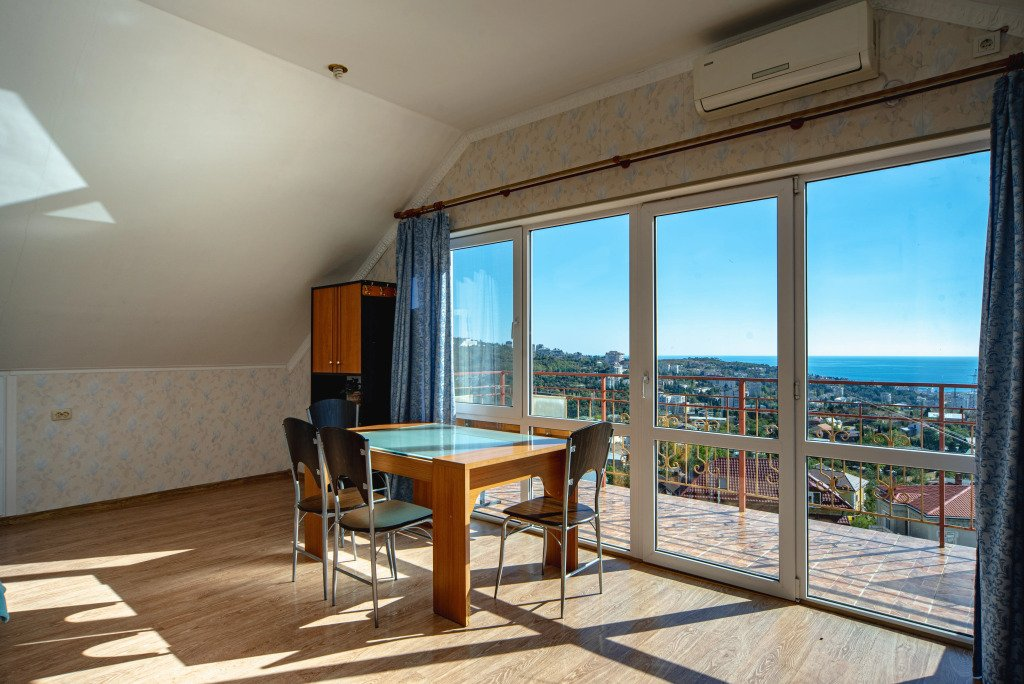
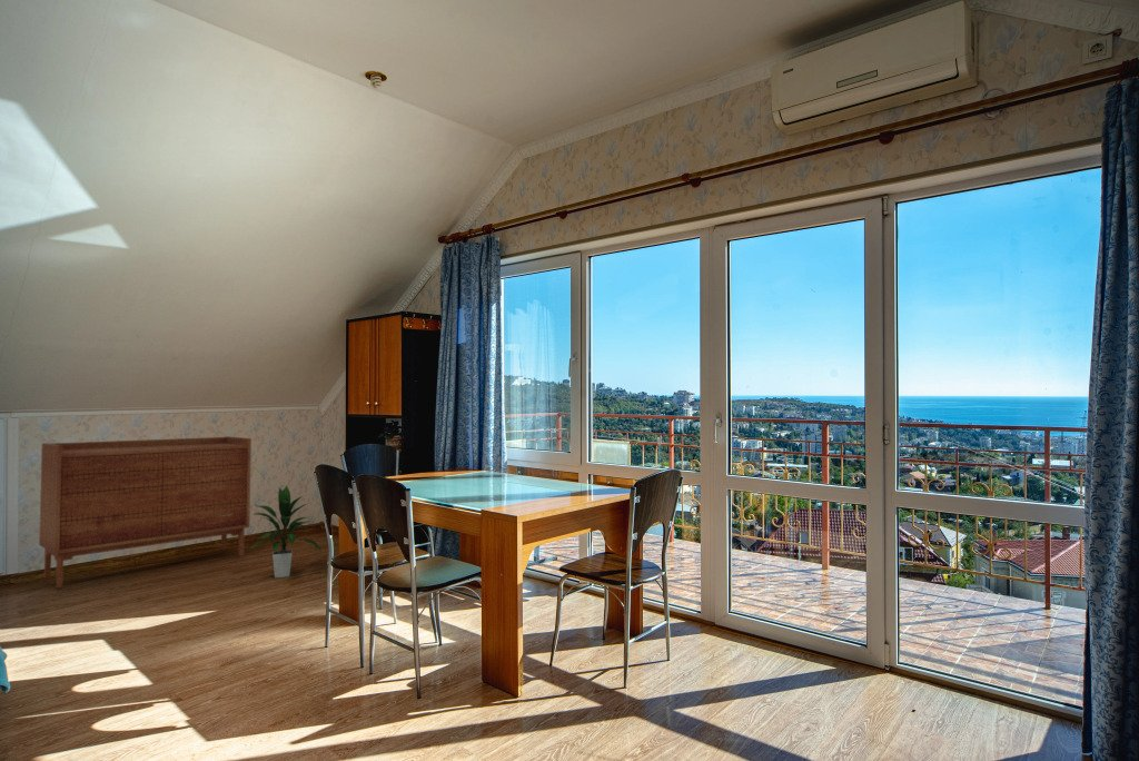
+ indoor plant (285, 531)
+ sideboard (151, 503)
